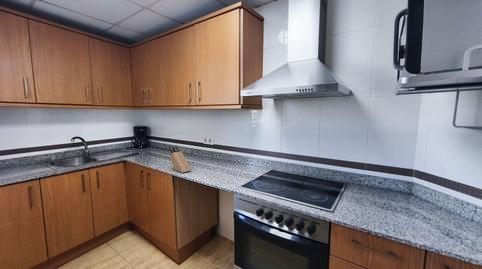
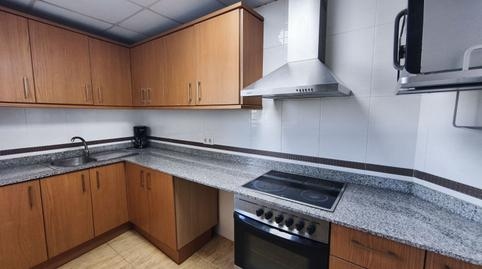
- knife block (179, 158)
